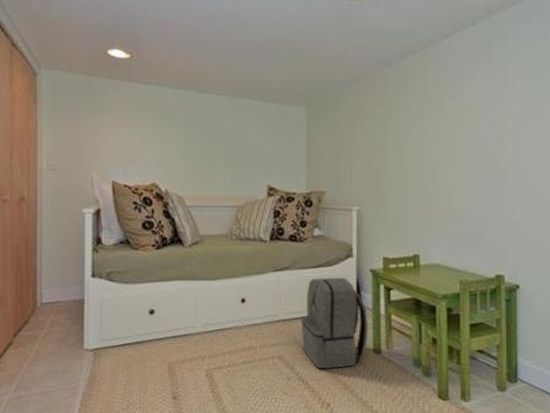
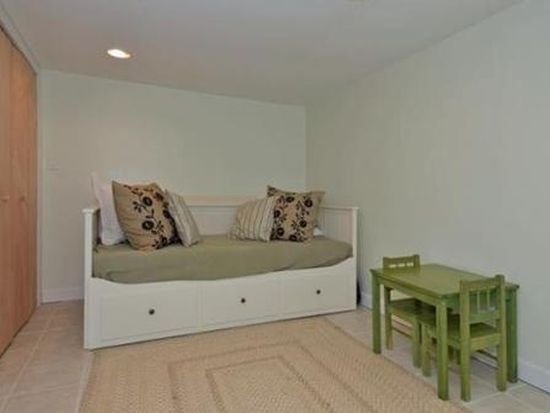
- backpack (334, 317)
